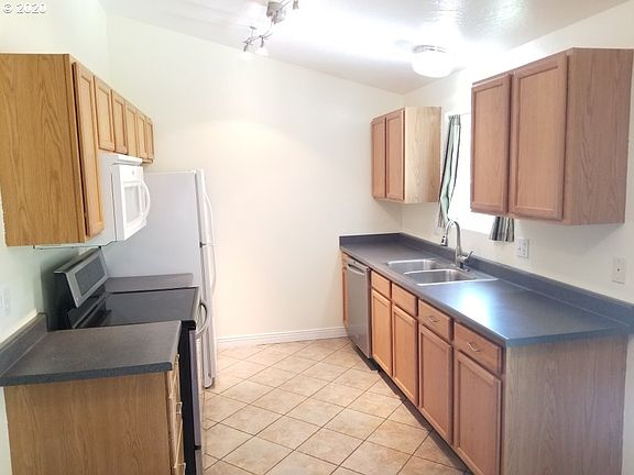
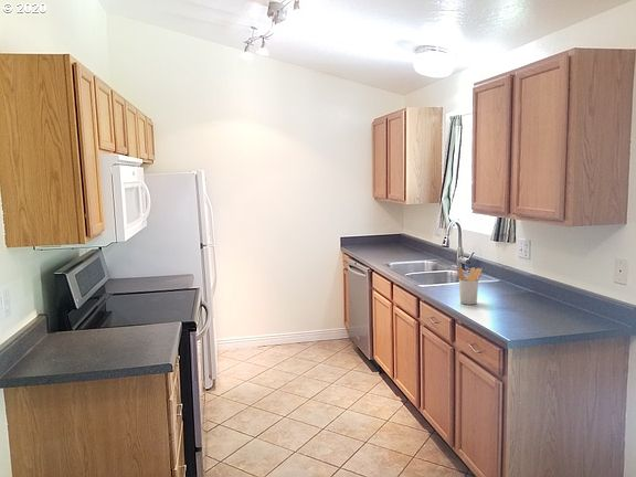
+ utensil holder (470, 284)
